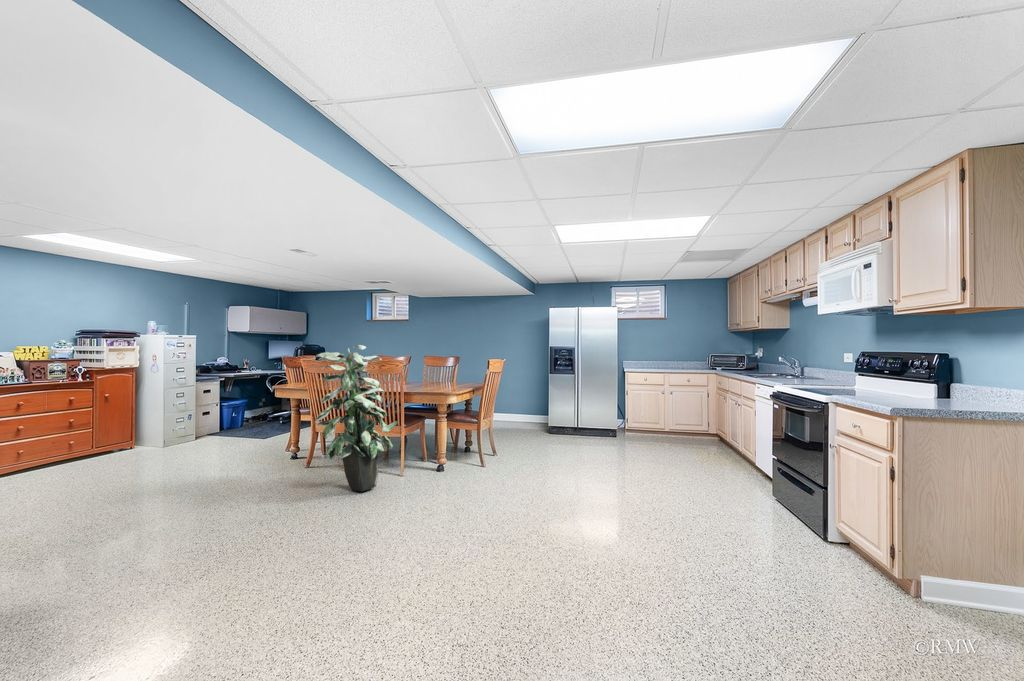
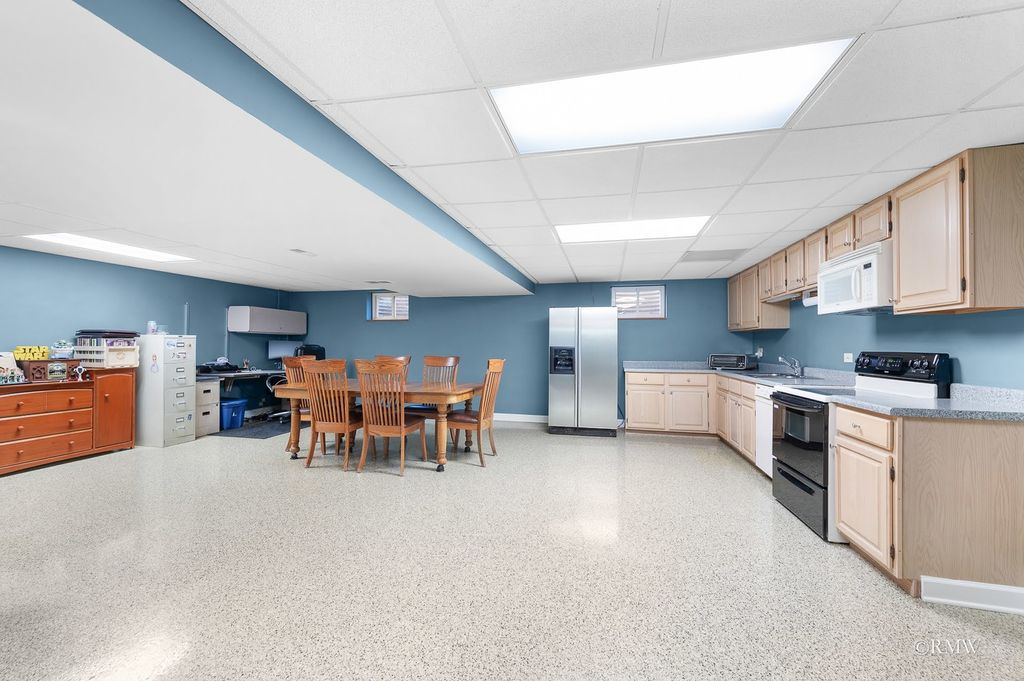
- indoor plant (355, 417)
